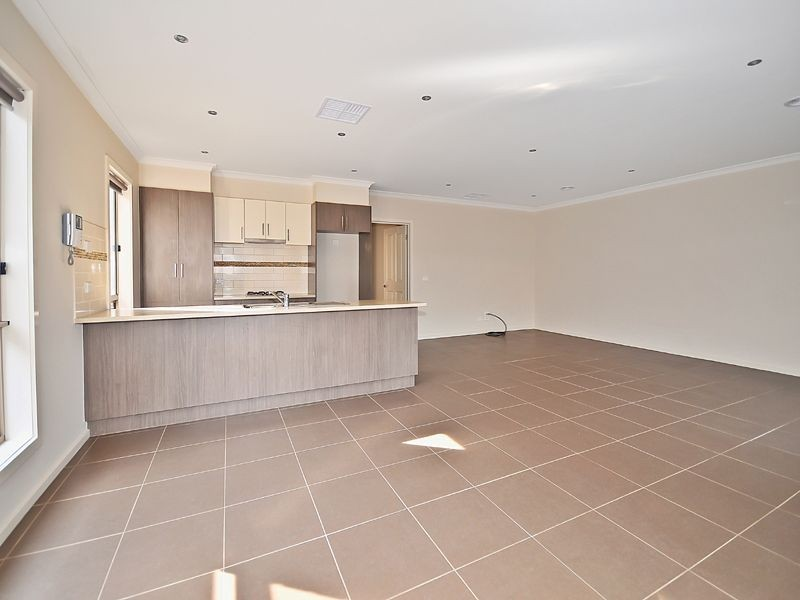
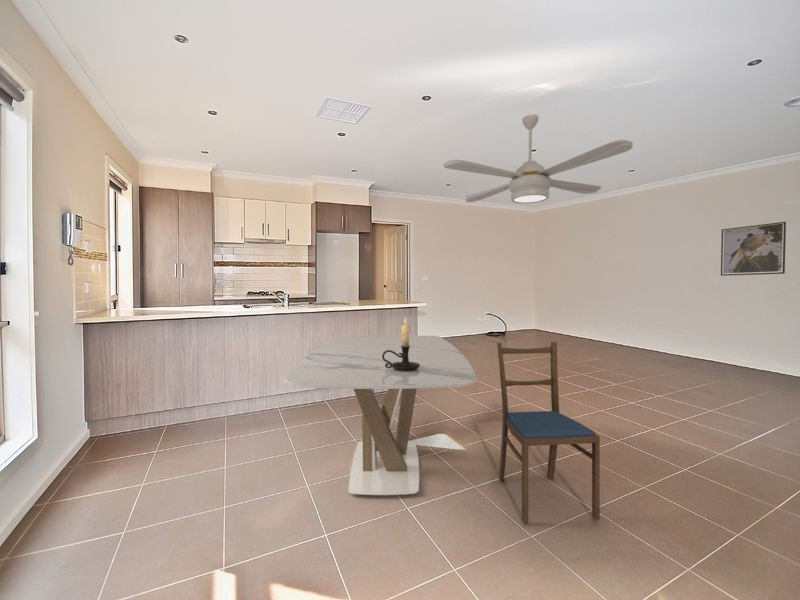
+ dining chair (543, 423)
+ dining table (386, 404)
+ ceiling fan (530, 158)
+ candle holder (401, 341)
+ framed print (751, 250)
